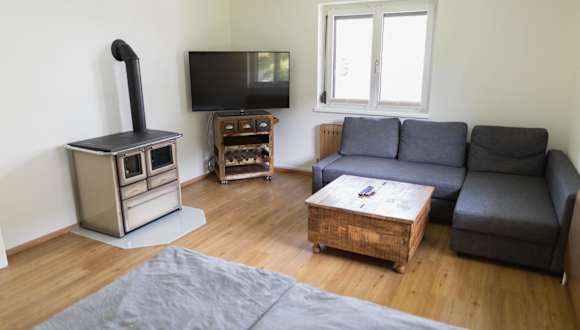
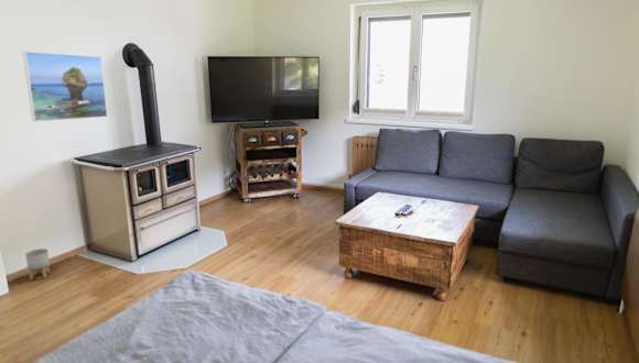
+ planter (37, 264)
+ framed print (68, 87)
